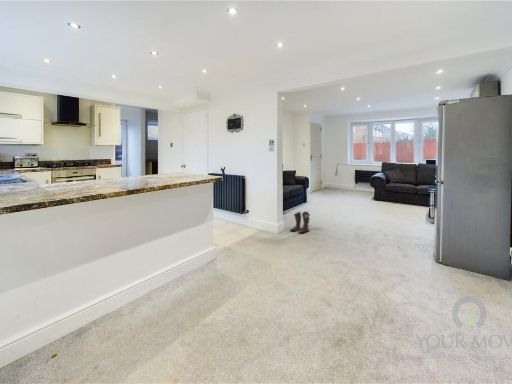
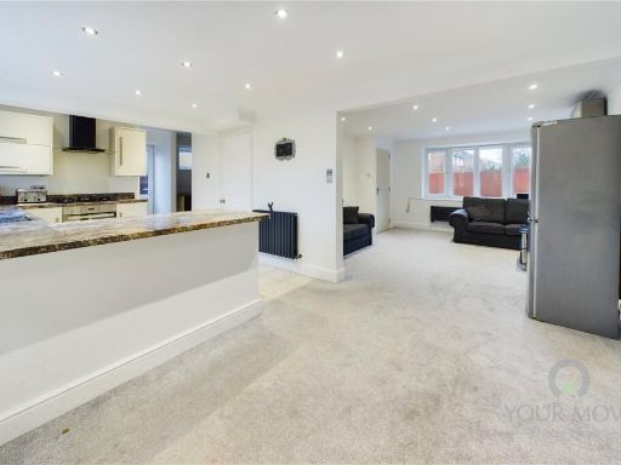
- boots (300, 221)
